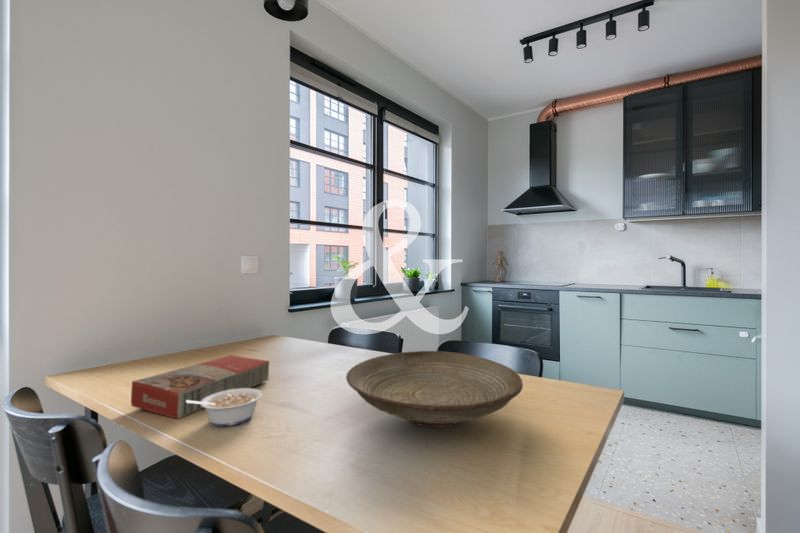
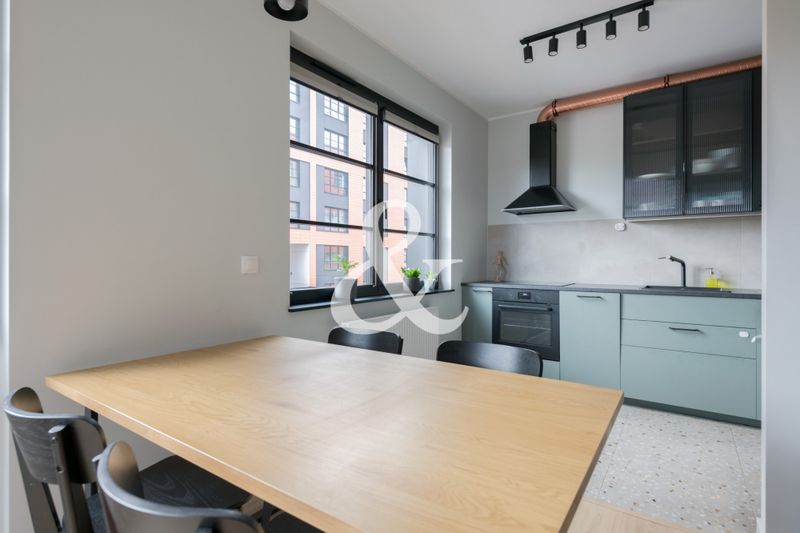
- macaroni box (207, 381)
- legume (230, 406)
- decorative bowl (432, 393)
